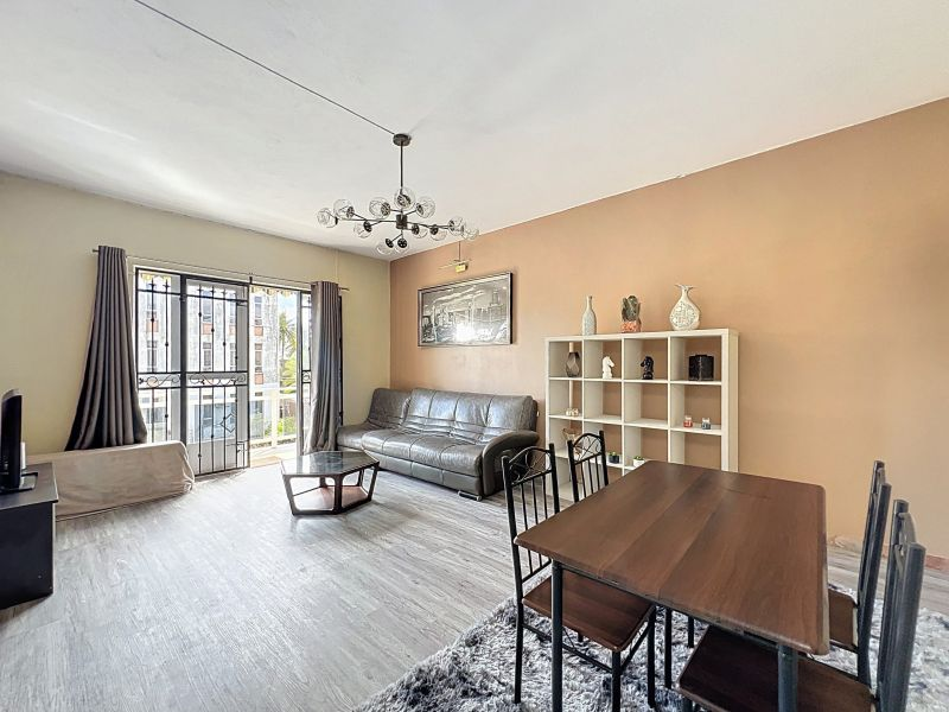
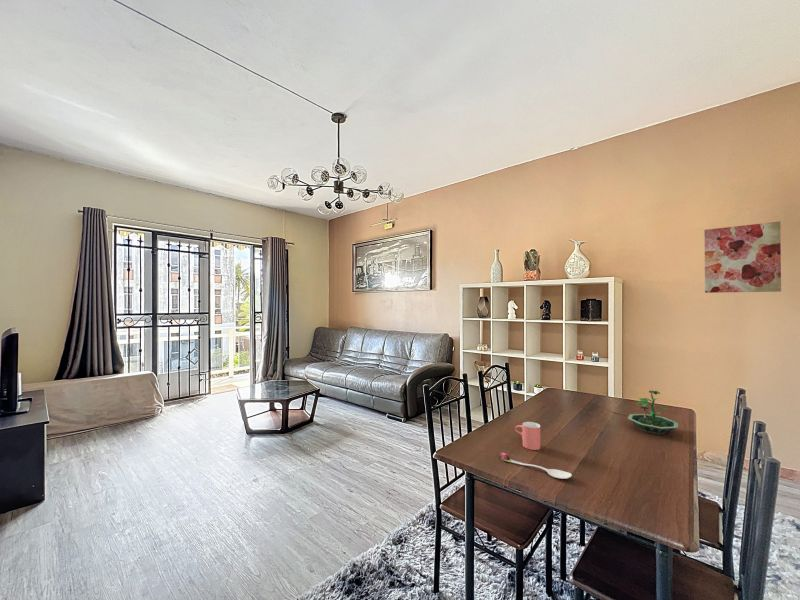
+ spoon (533, 465)
+ terrarium (652, 397)
+ cup (527, 434)
+ wall art (740, 259)
